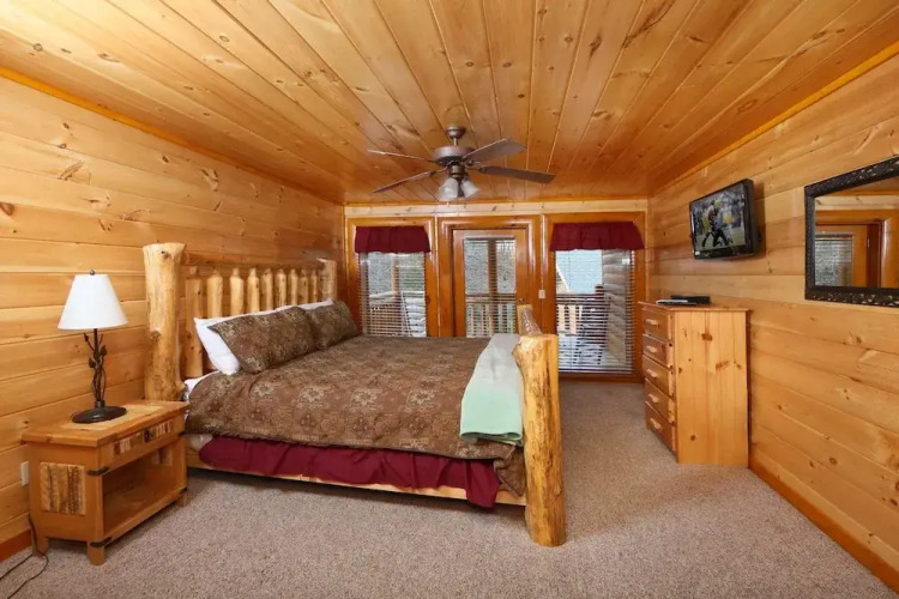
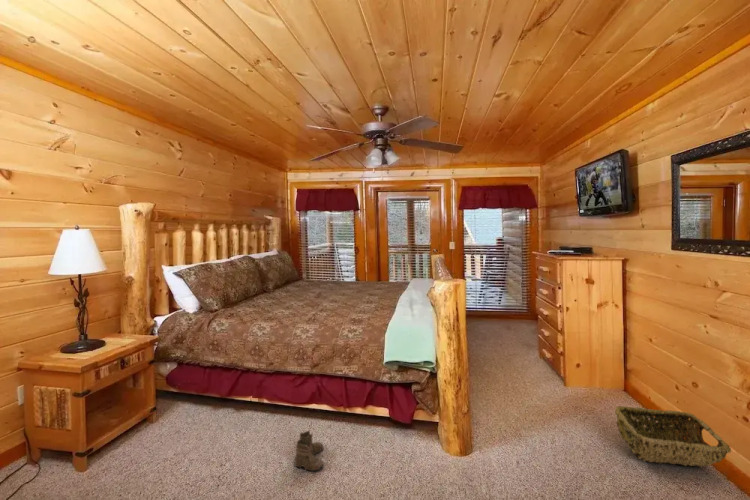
+ woven basket (668, 439)
+ boots (310, 448)
